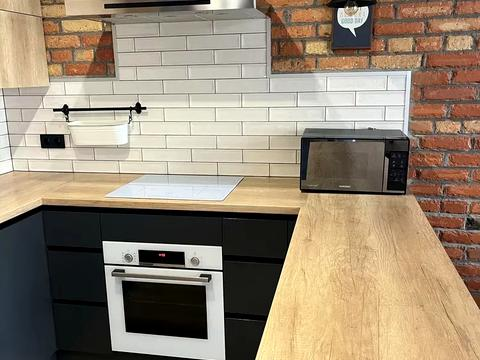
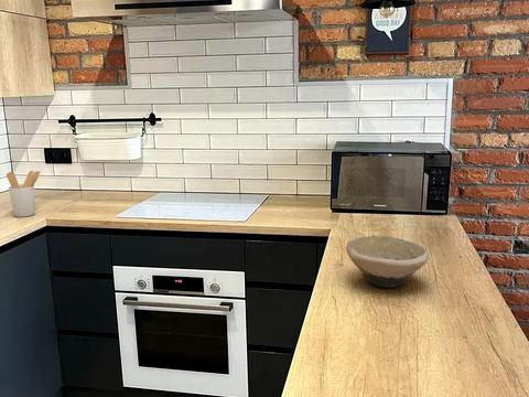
+ bowl (386, 262)
+ utensil holder (26, 192)
